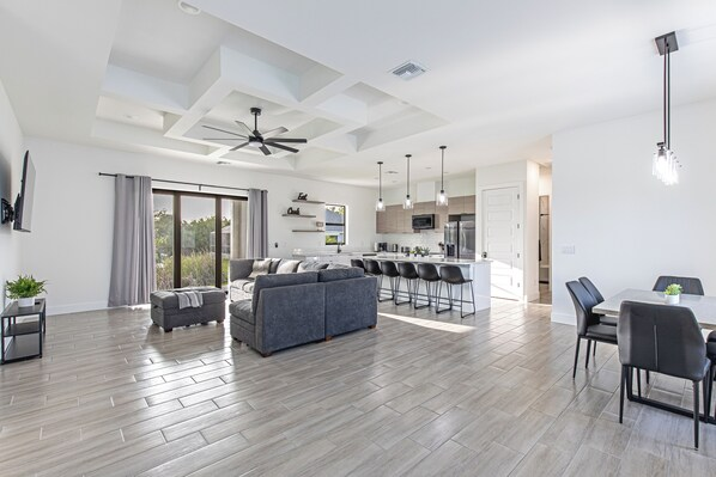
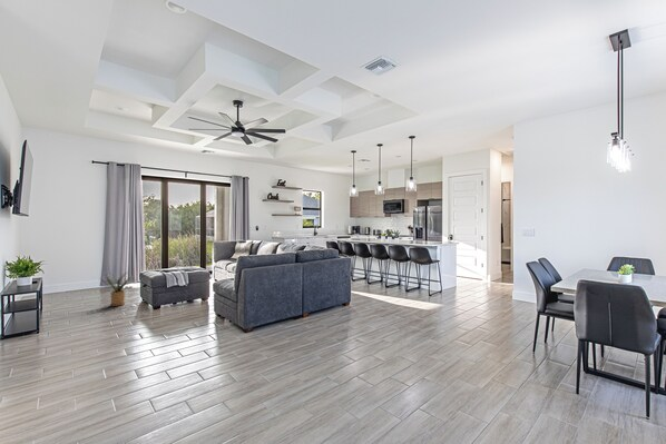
+ house plant (118, 287)
